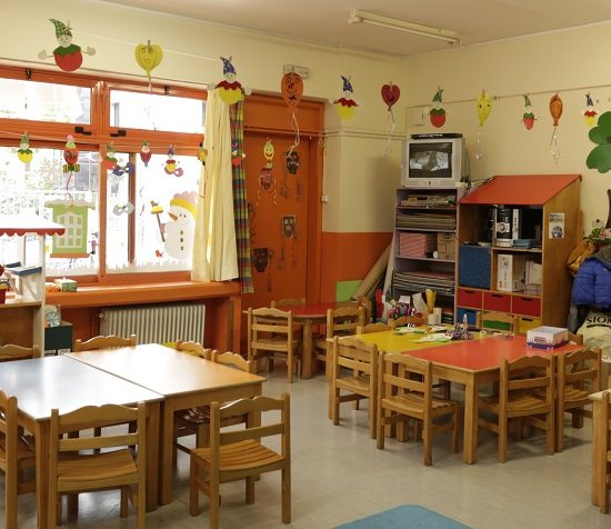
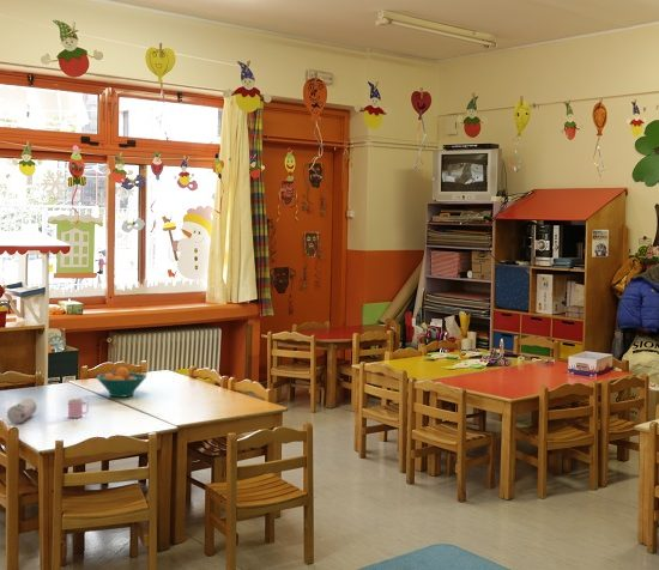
+ pencil case (22, 410)
+ cup (78, 408)
+ fruit bowl (121, 381)
